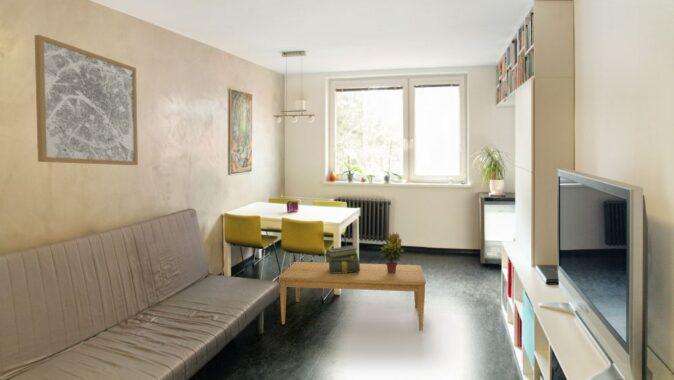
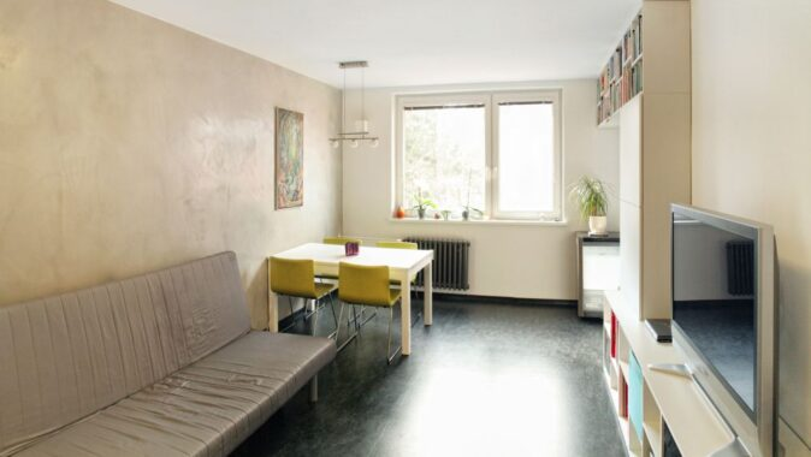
- stack of books (342, 259)
- potted plant (392, 252)
- wall art (93, 108)
- coffee table (353, 288)
